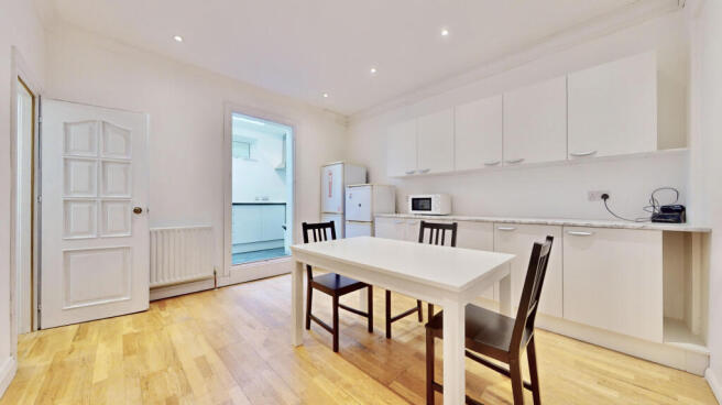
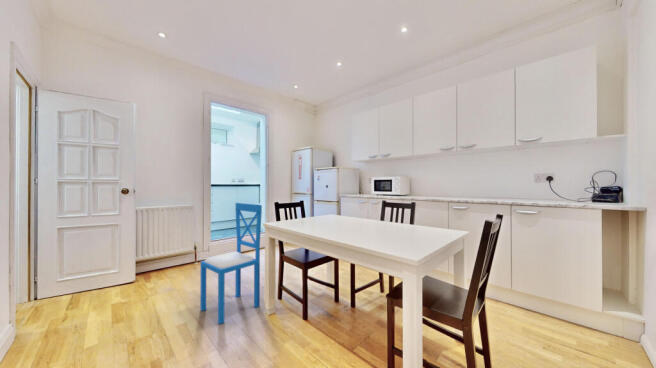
+ dining chair (230, 256)
